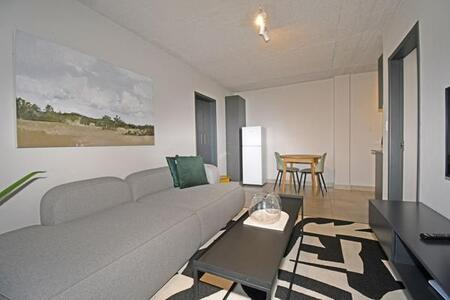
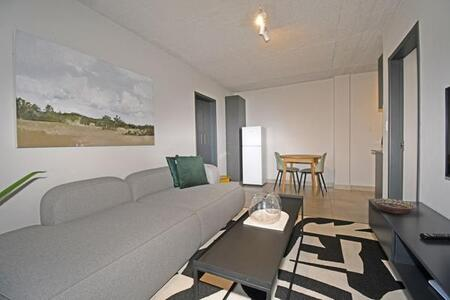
+ decorative bowl (393, 207)
